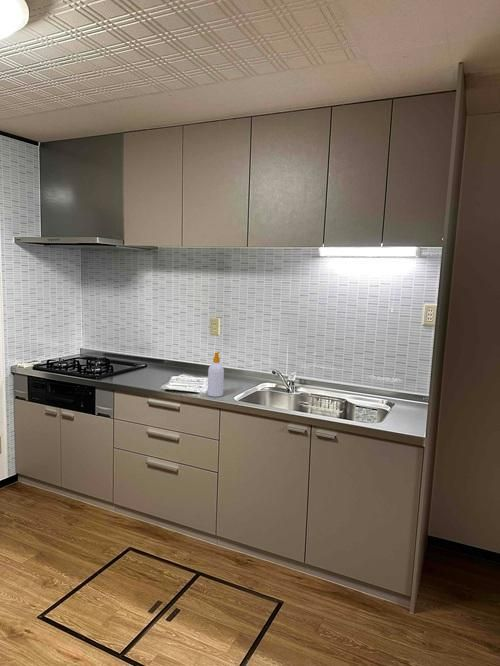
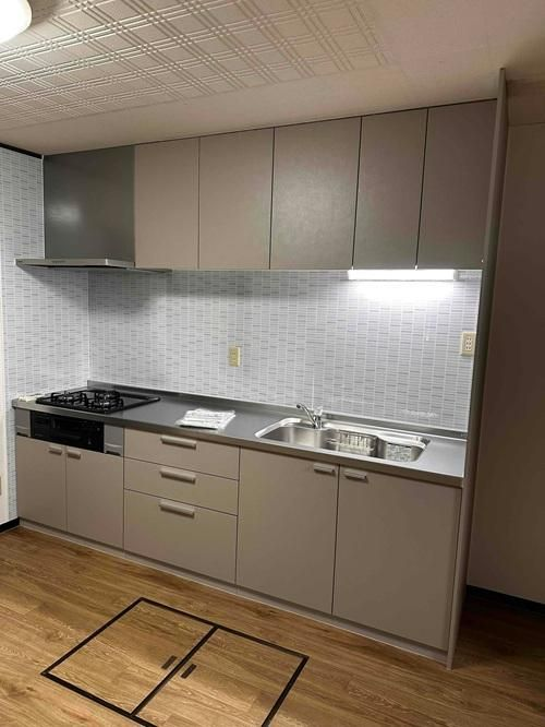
- soap bottle (216, 373)
